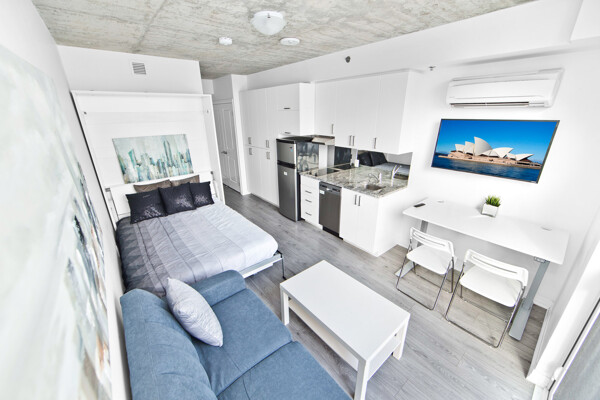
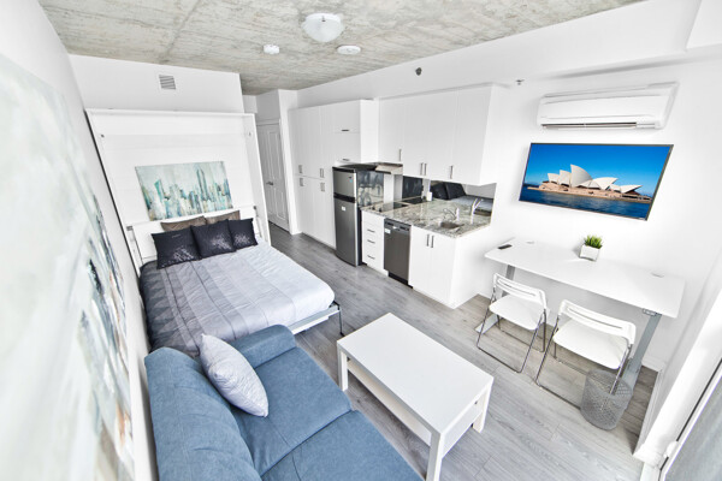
+ wastebasket (603, 399)
